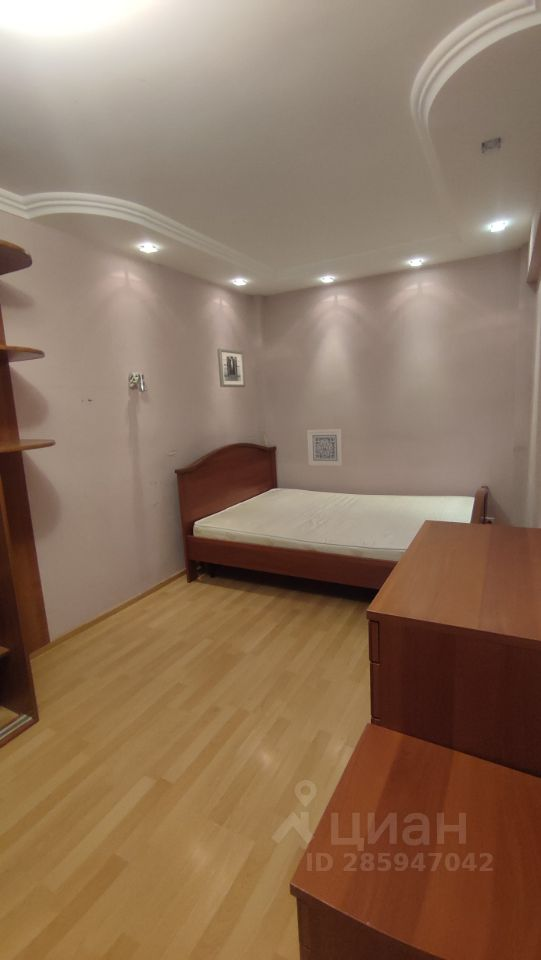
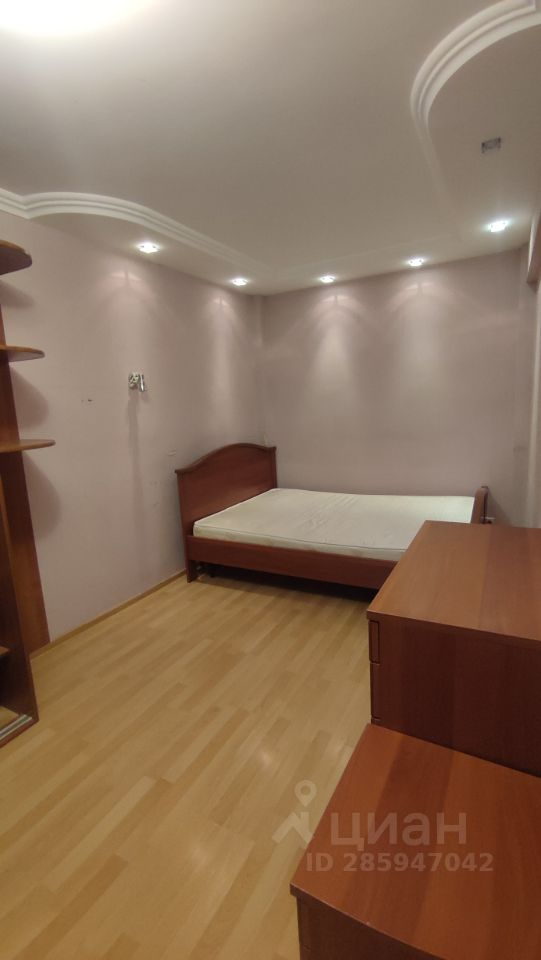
- wall art (231, 368)
- wall art (324, 447)
